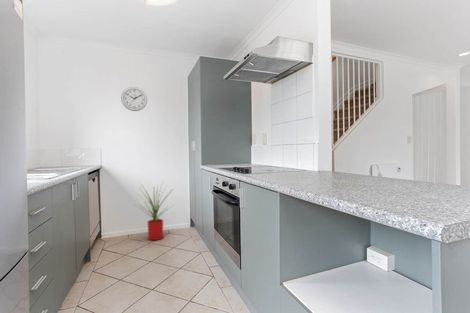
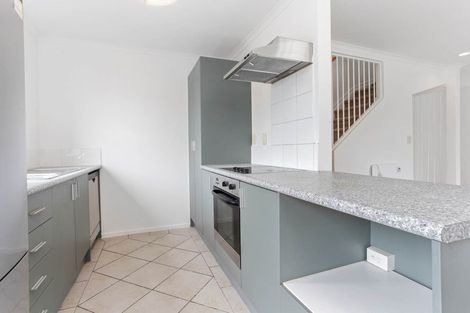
- house plant (155, 210)
- wall clock (134, 98)
